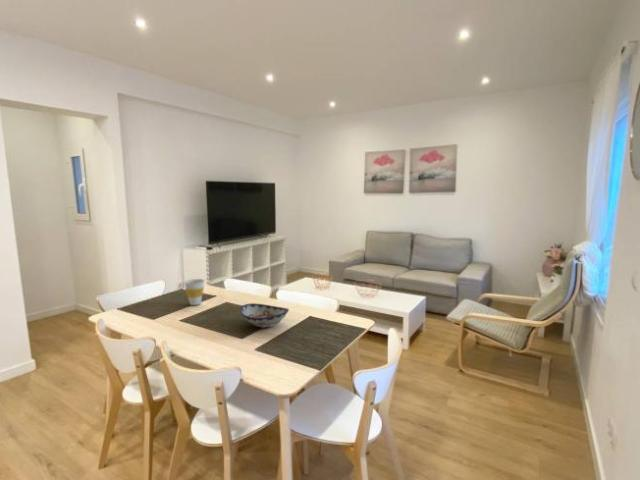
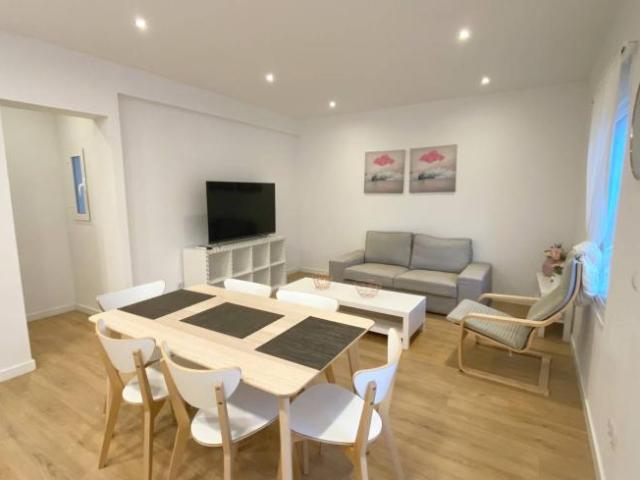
- decorative bowl (264, 316)
- cup (194, 292)
